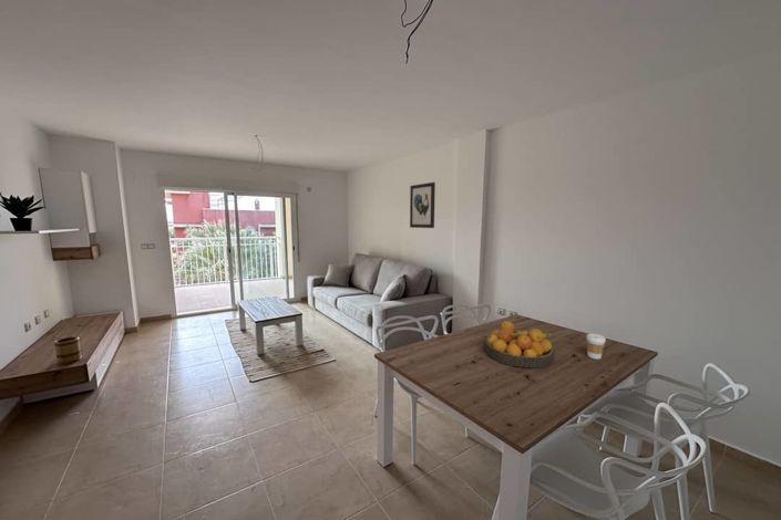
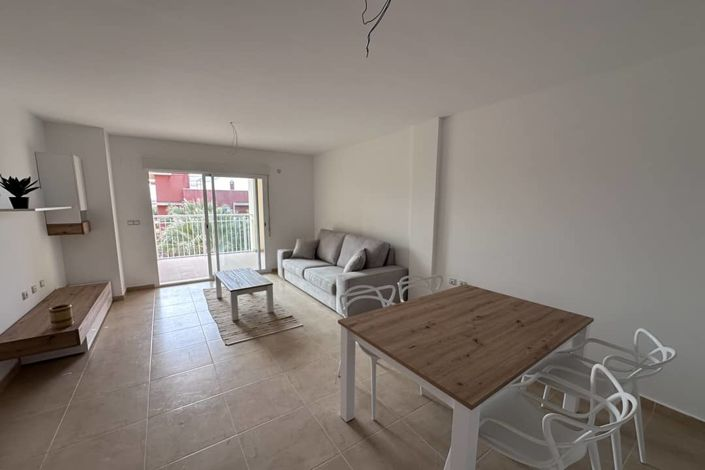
- wall art (421, 206)
- fruit bowl (518, 340)
- coffee cup (595, 345)
